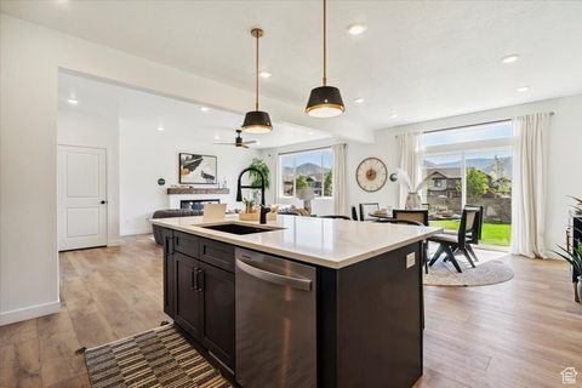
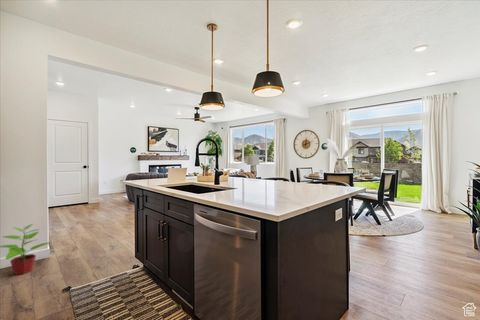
+ potted plant (25, 249)
